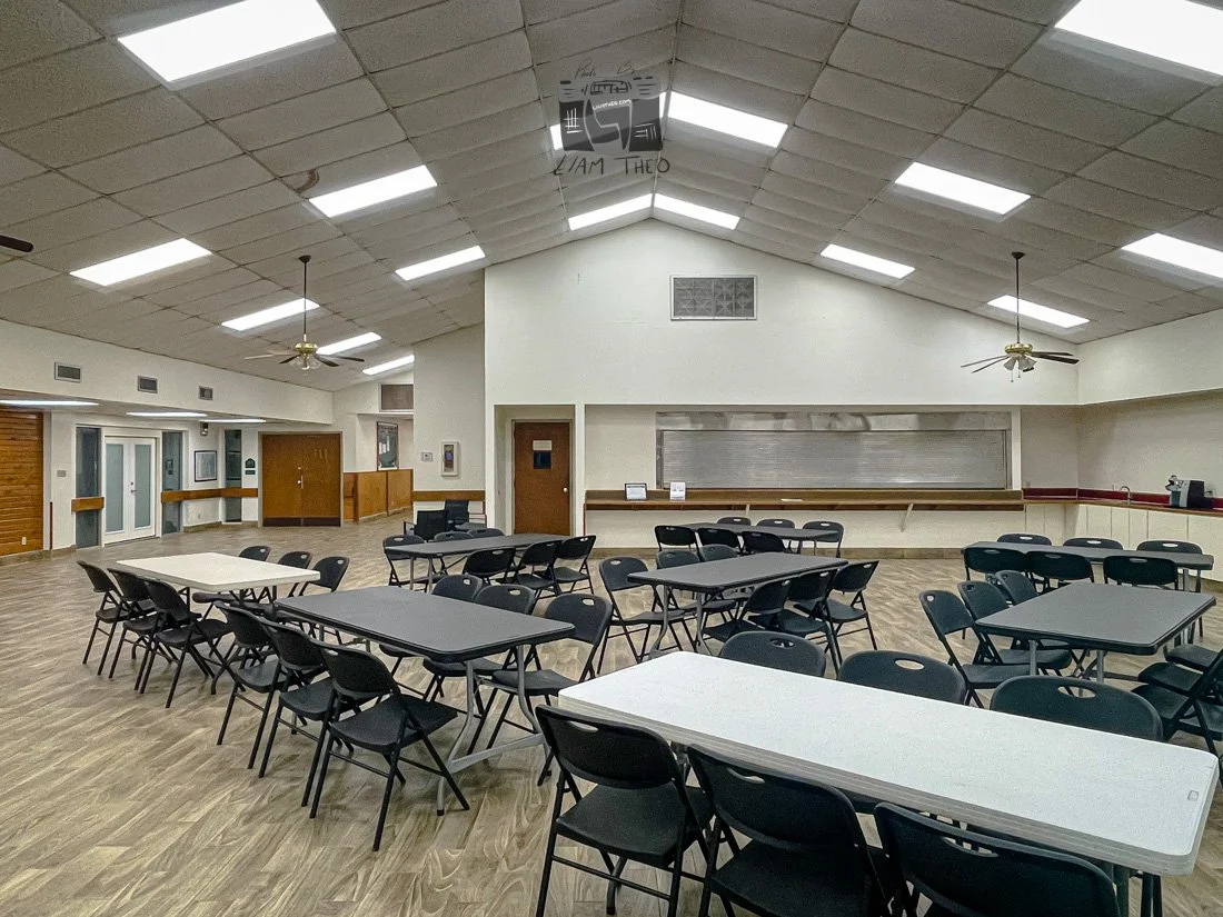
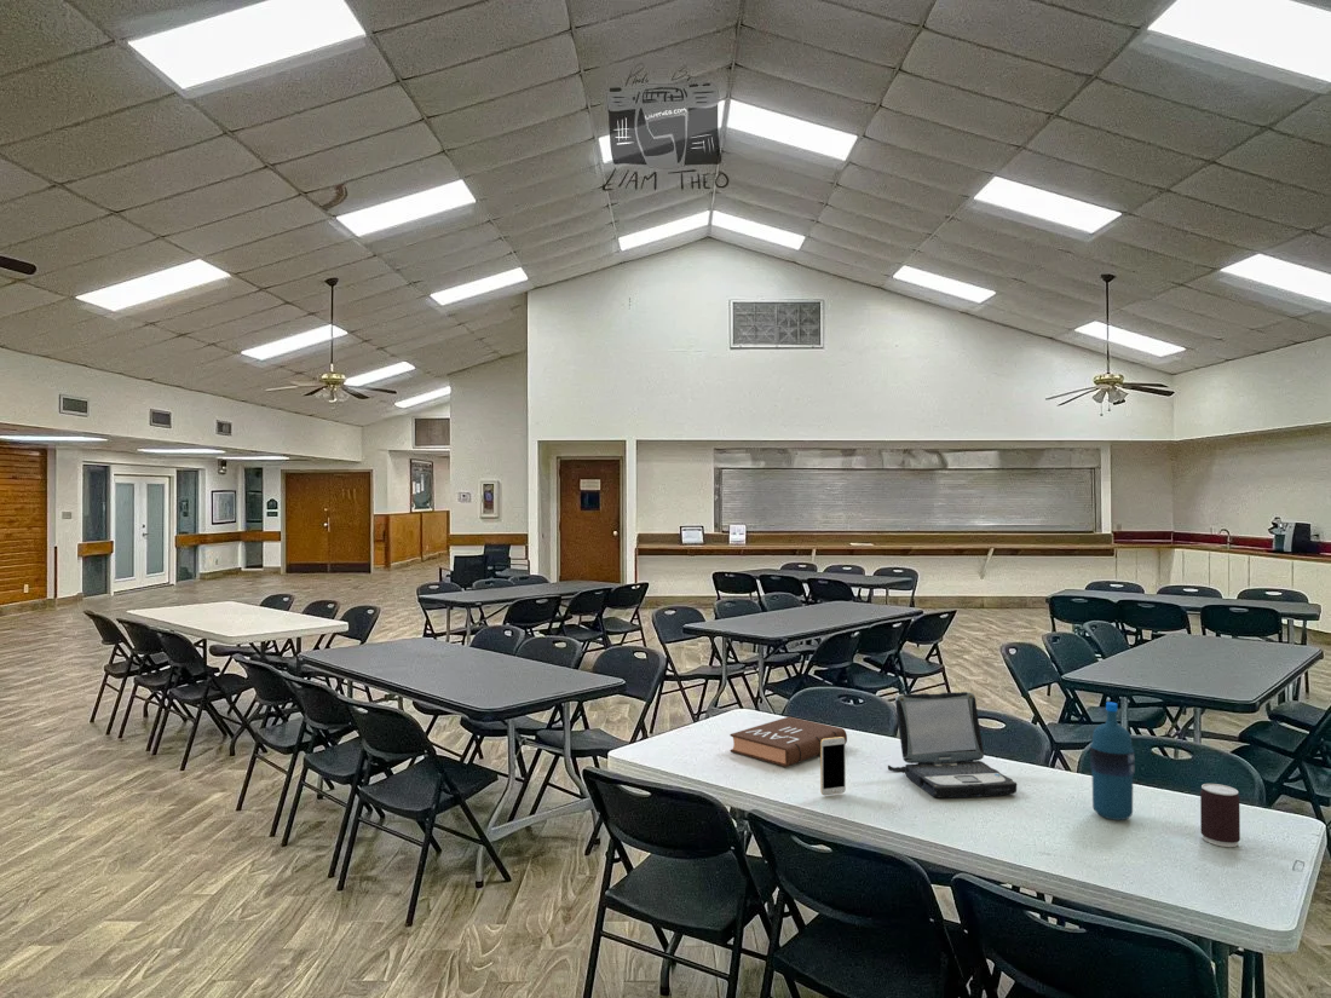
+ laptop (951, 740)
+ water bottle (1112, 760)
+ beverage can (1220, 814)
+ smartphone (832, 766)
+ book (789, 739)
